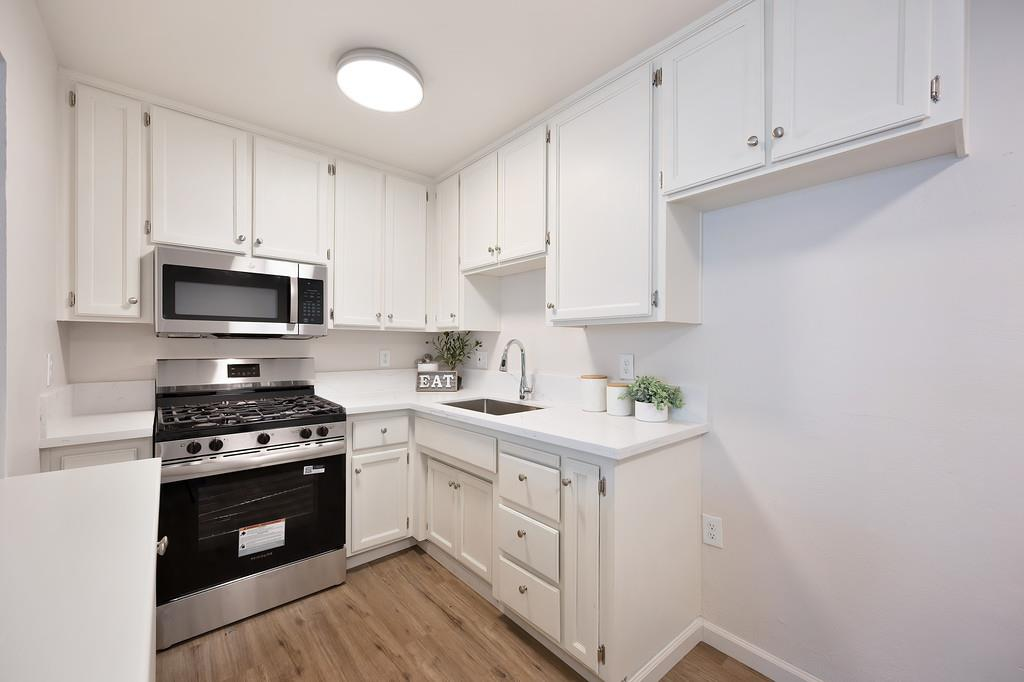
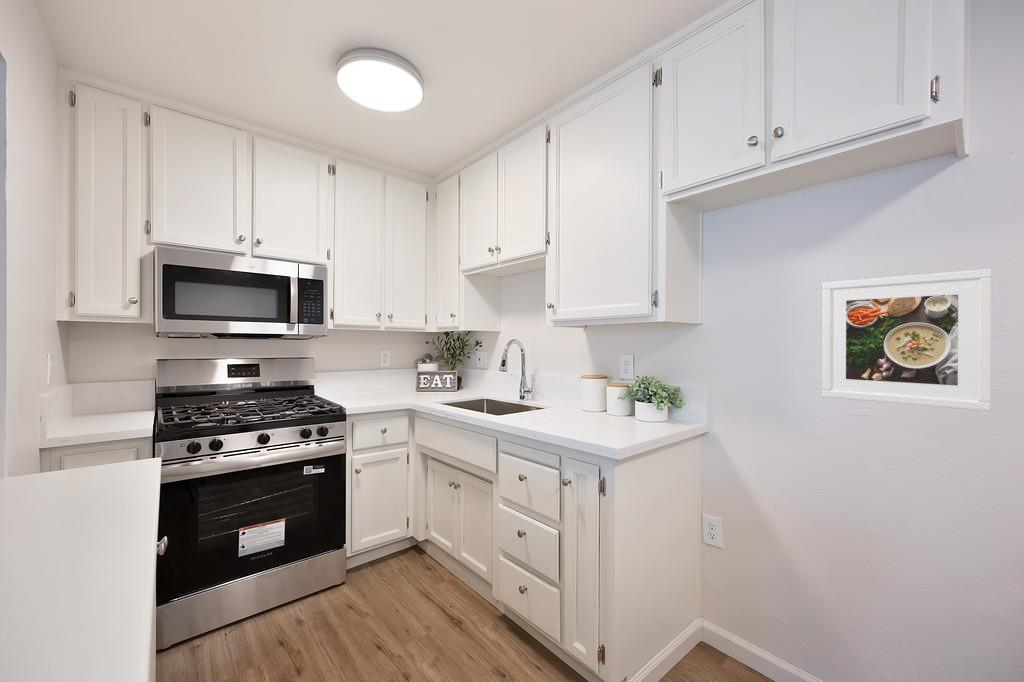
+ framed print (898, 339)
